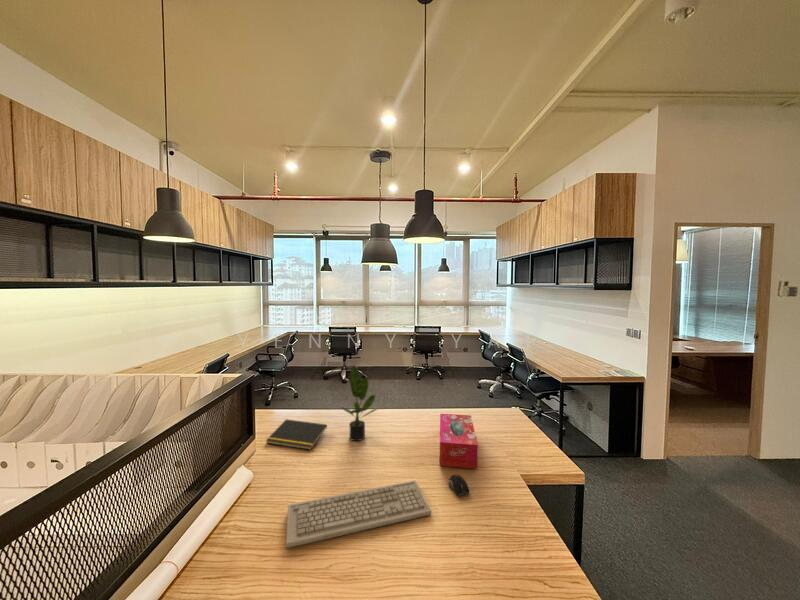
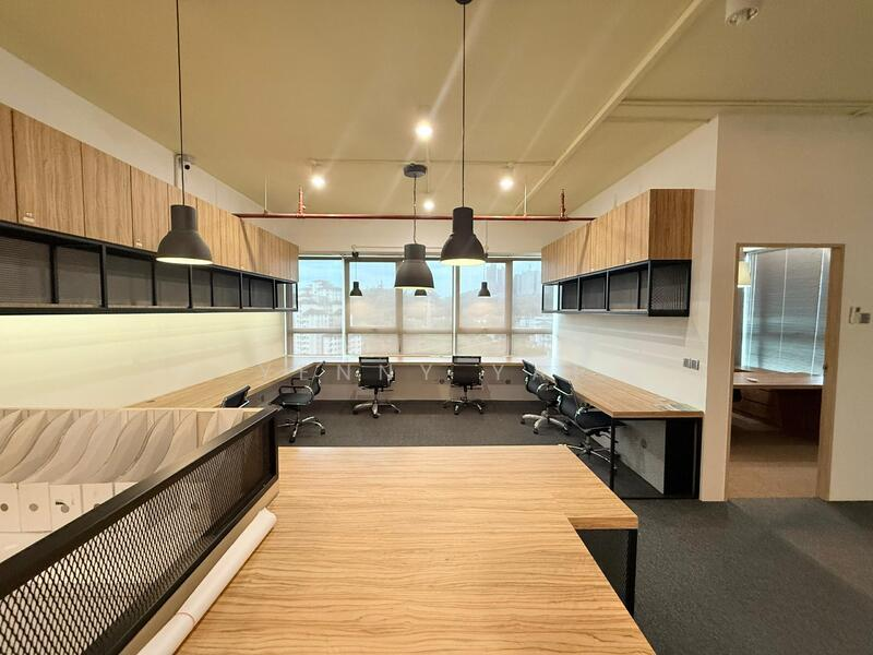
- computer mouse (458, 483)
- tissue box (456, 438)
- potted plant (358, 404)
- notepad (297, 433)
- keyboard (359, 509)
